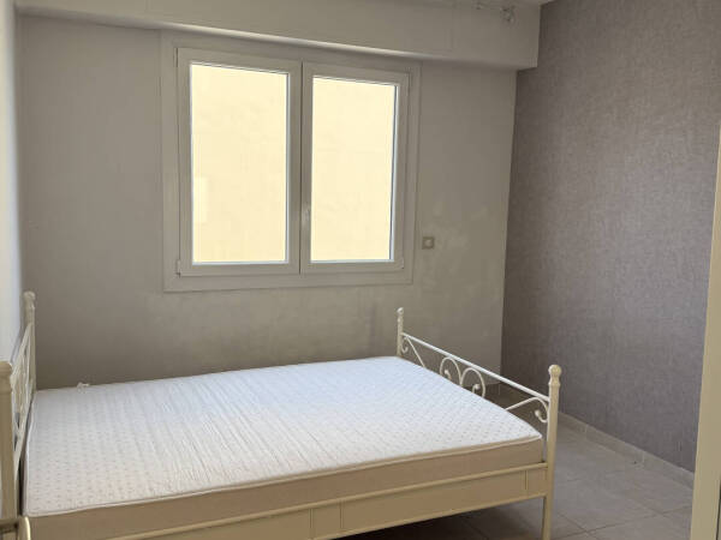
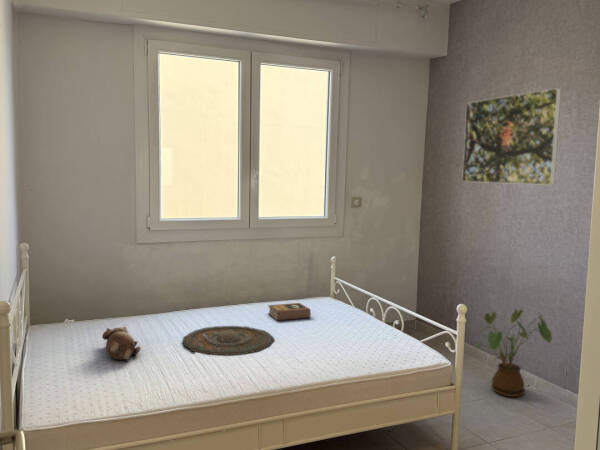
+ house plant (510, 353)
+ book (290, 311)
+ tray (228, 335)
+ teddy bear (120, 339)
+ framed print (506, 140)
